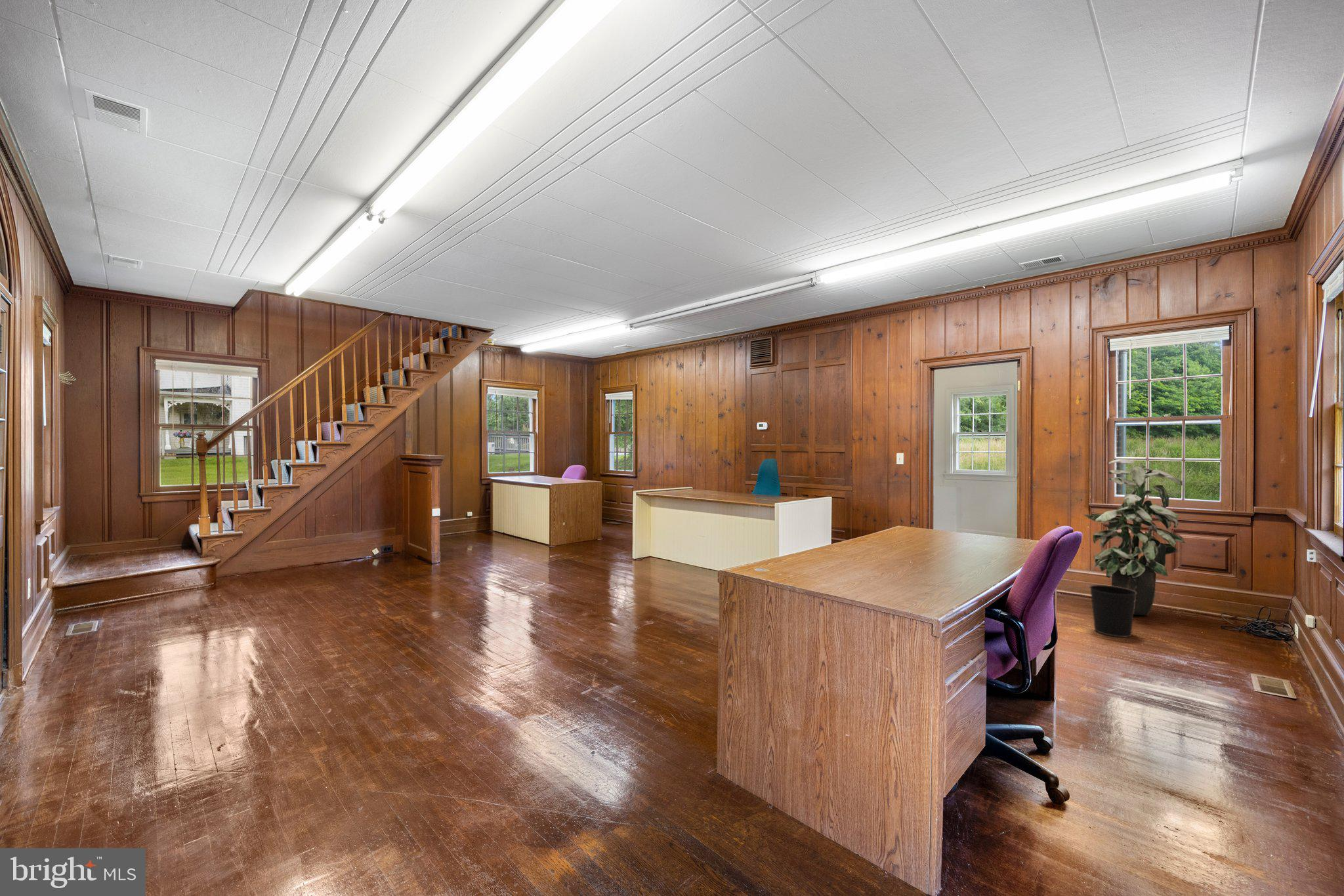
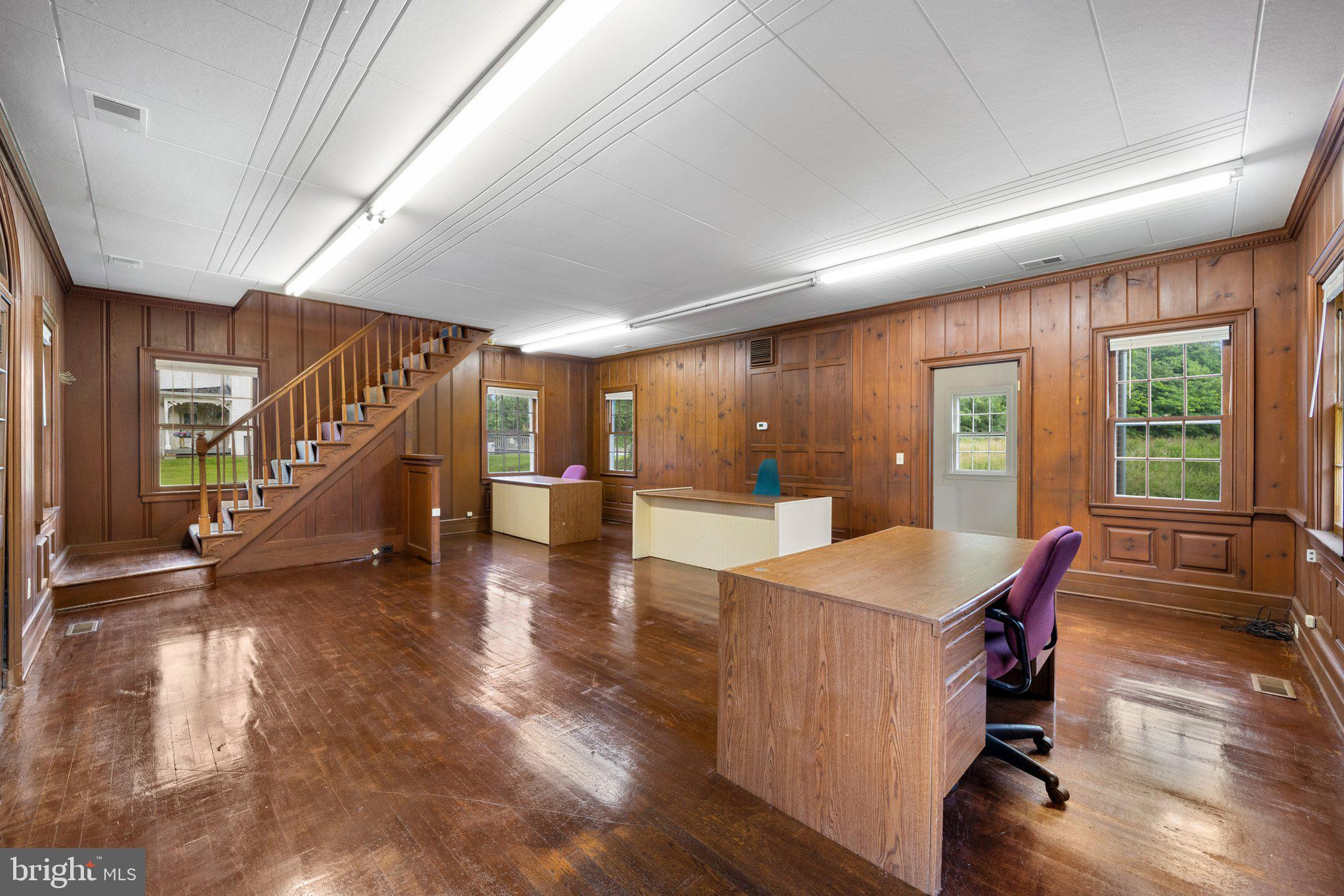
- indoor plant (1131, 536)
- wastebasket (1112, 611)
